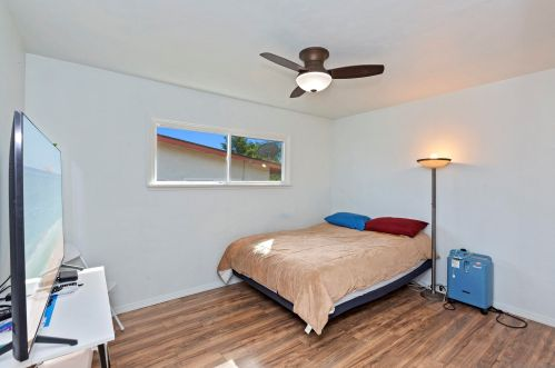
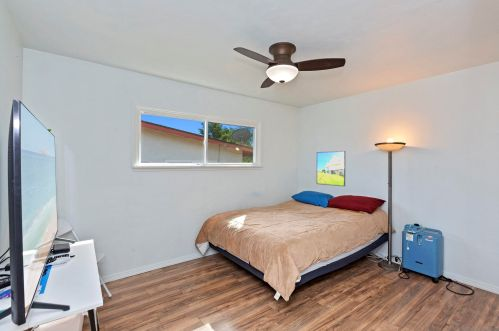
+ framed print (330, 168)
